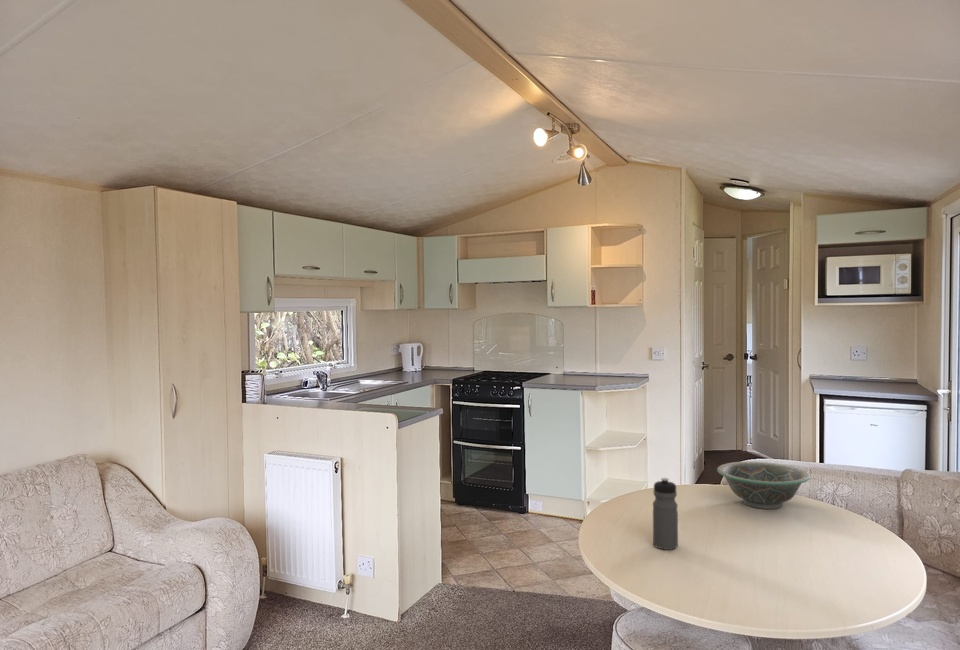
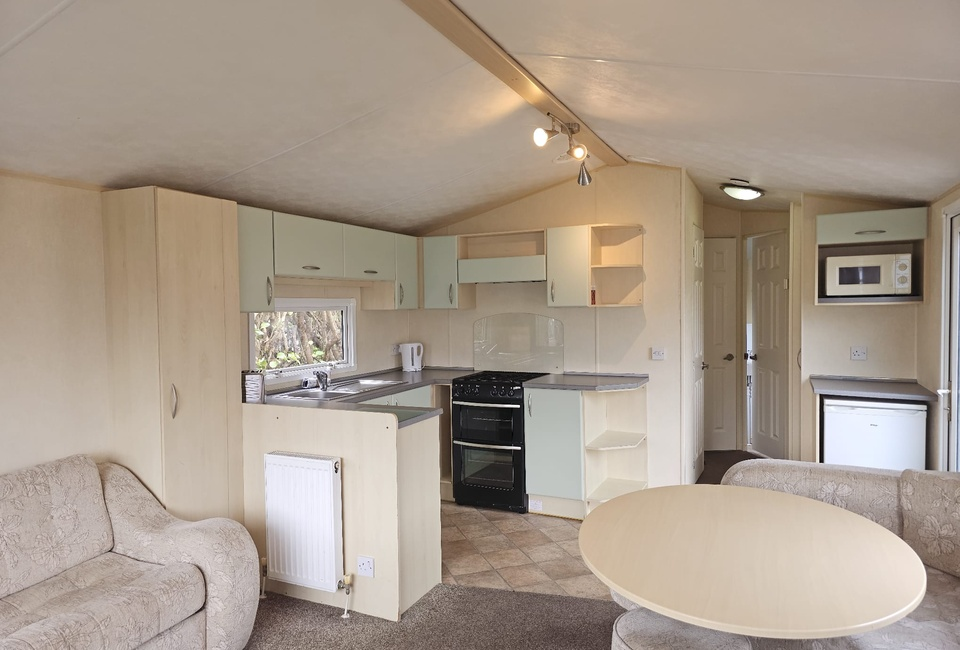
- decorative bowl (762, 487)
- water bottle (665, 512)
